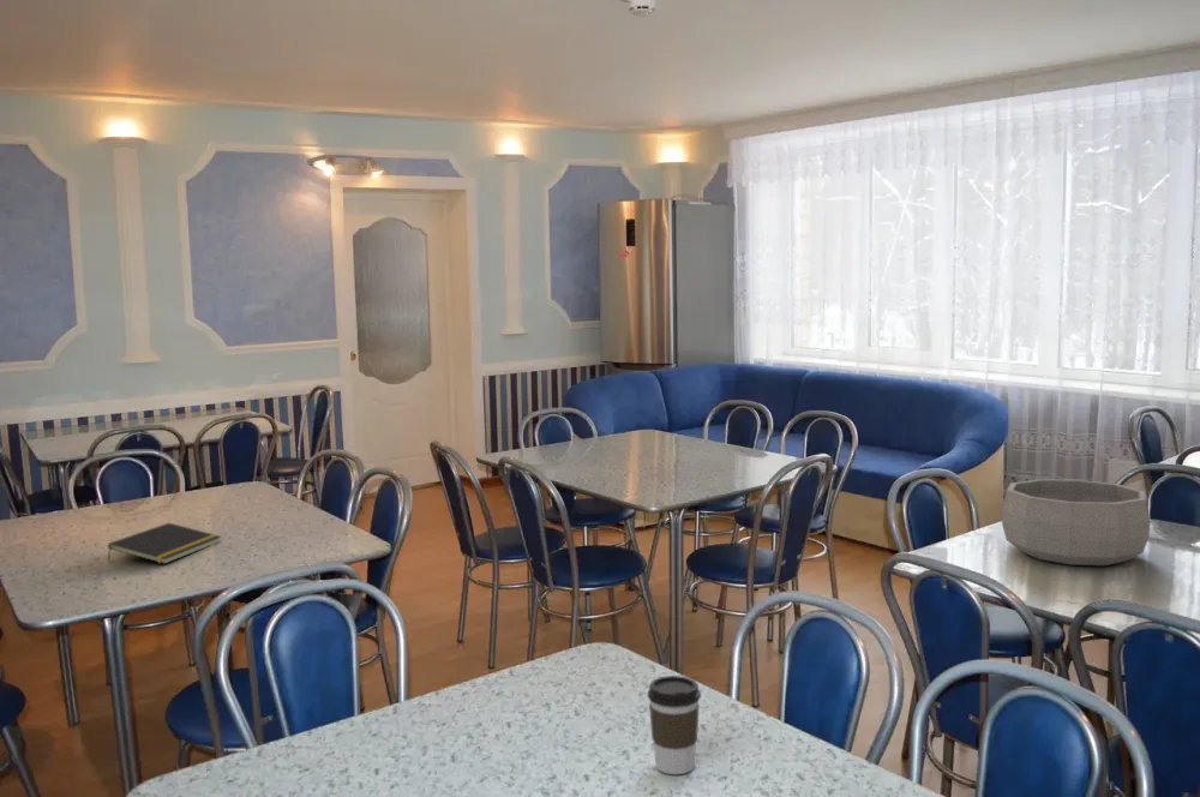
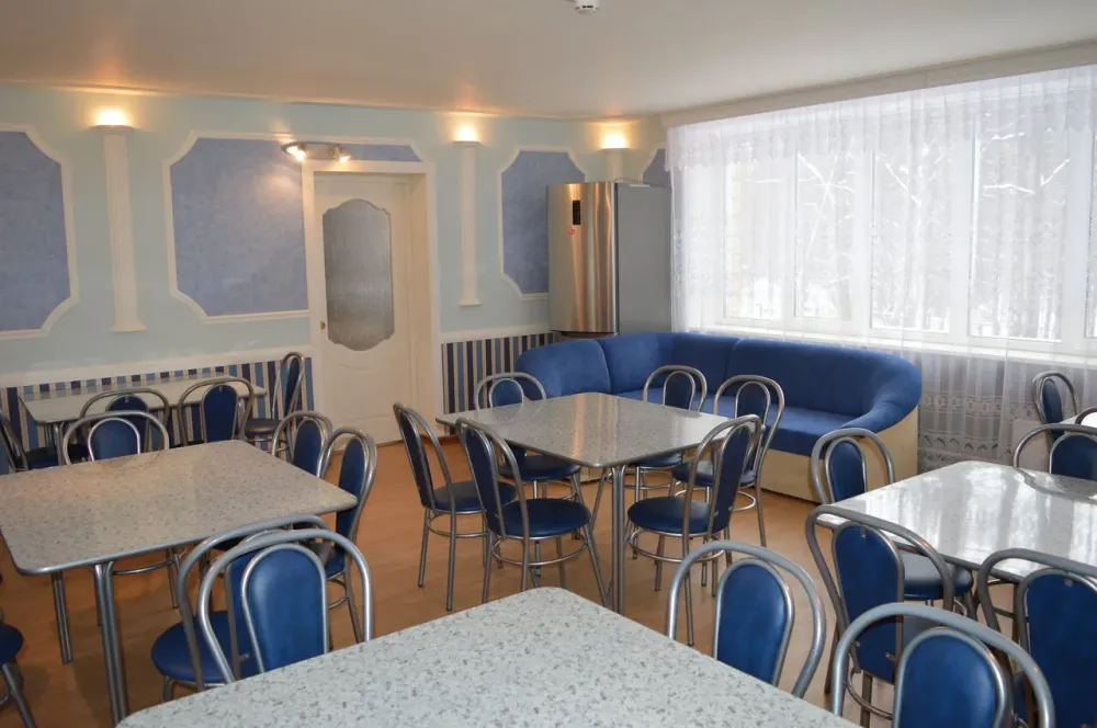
- coffee cup (674, 725)
- decorative bowl (1074, 521)
- notepad (167, 541)
